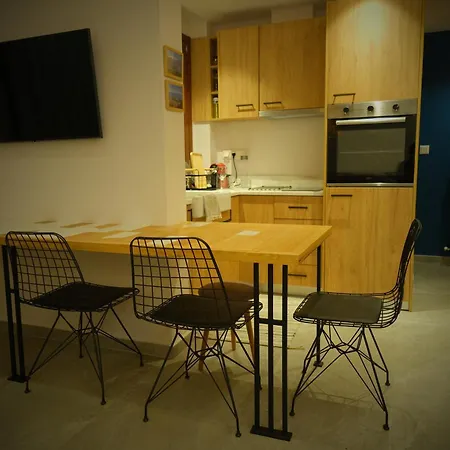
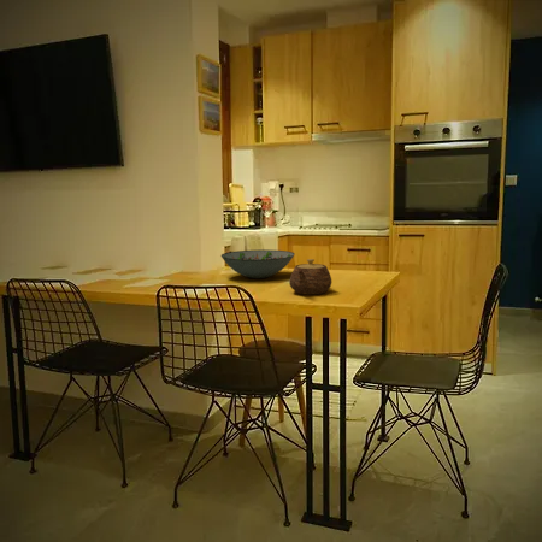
+ decorative bowl (258, 265)
+ teapot (310, 276)
